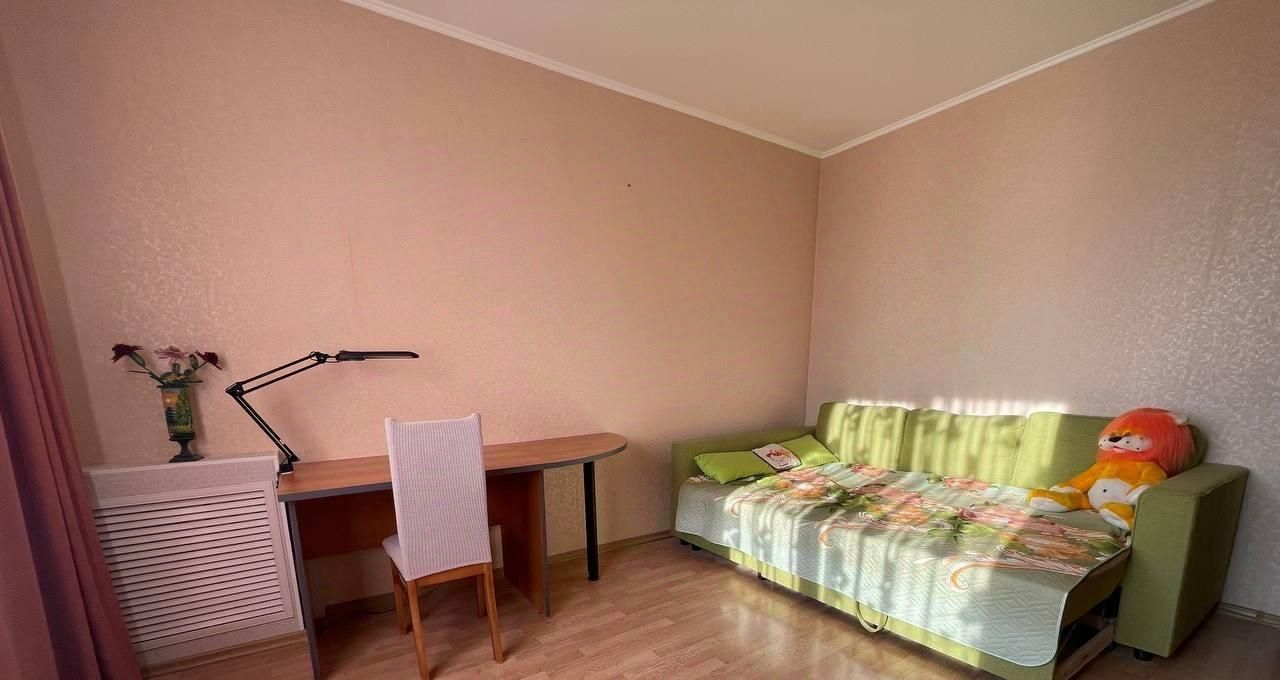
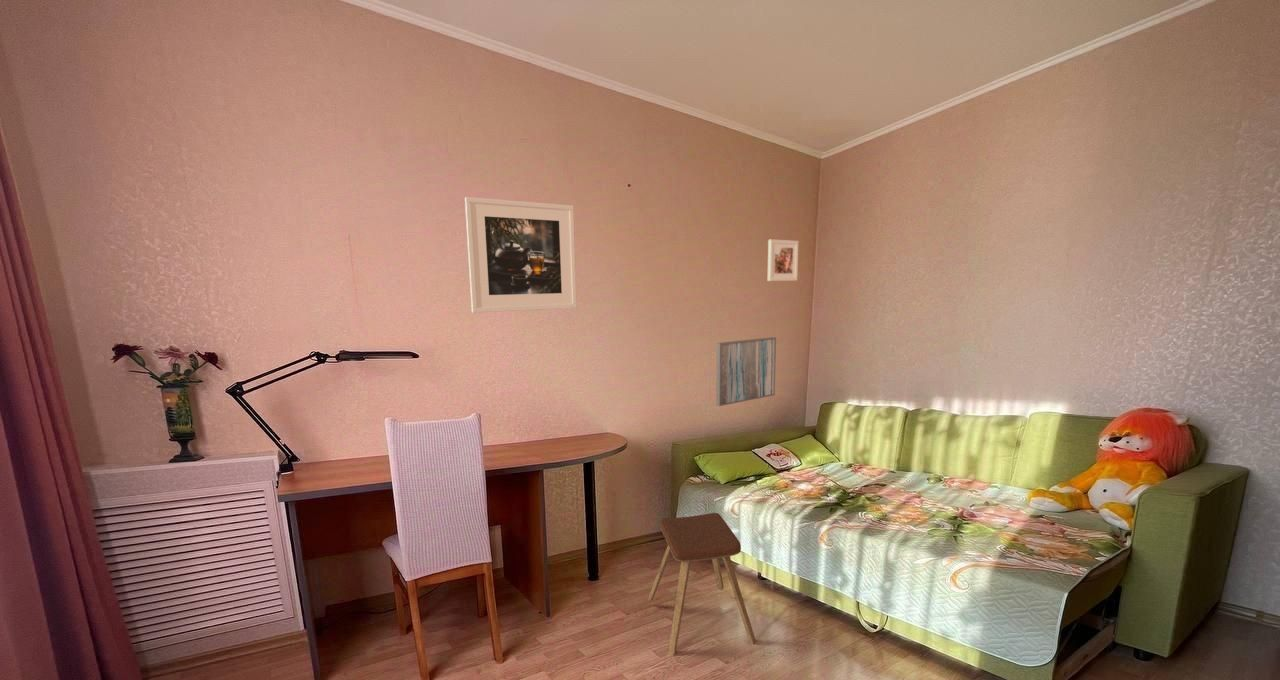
+ music stool (688, 574)
+ wall art (746, 370)
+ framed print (783, 260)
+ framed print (524, 256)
